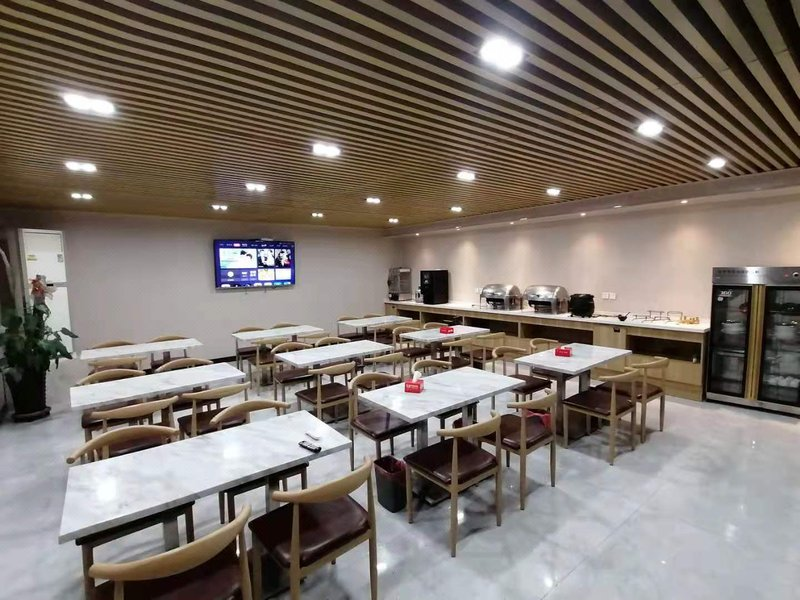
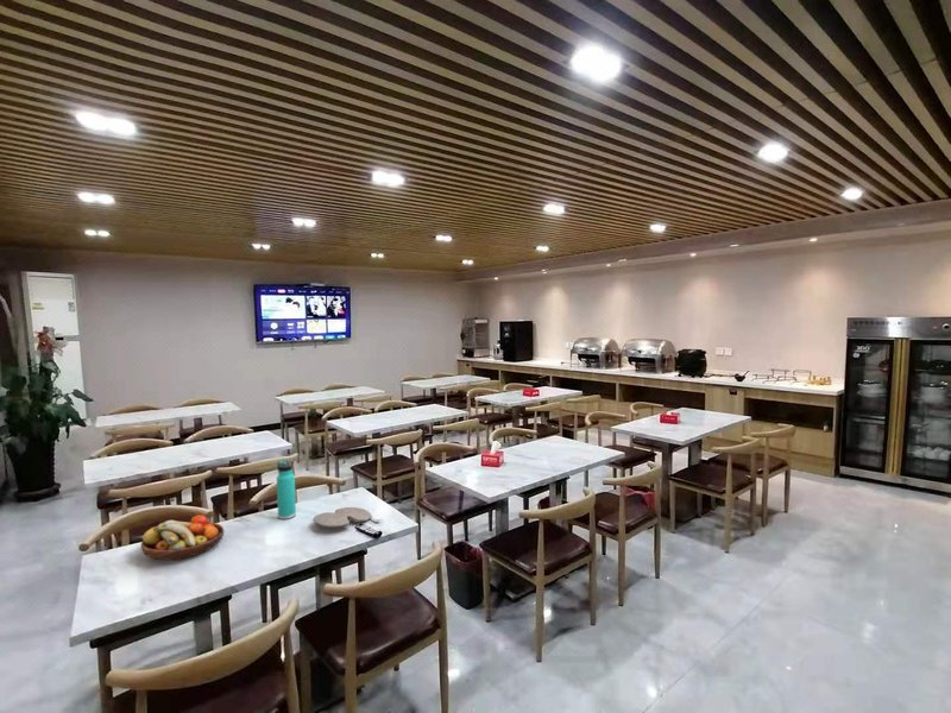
+ fruit bowl (183, 532)
+ thermos bottle (285, 488)
+ paint palette (342, 516)
